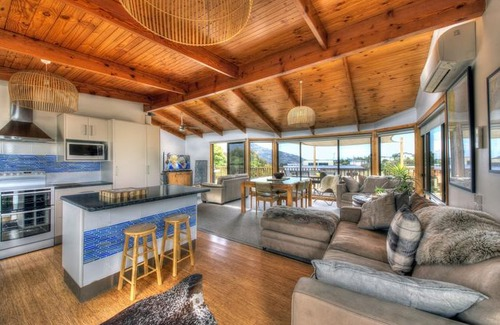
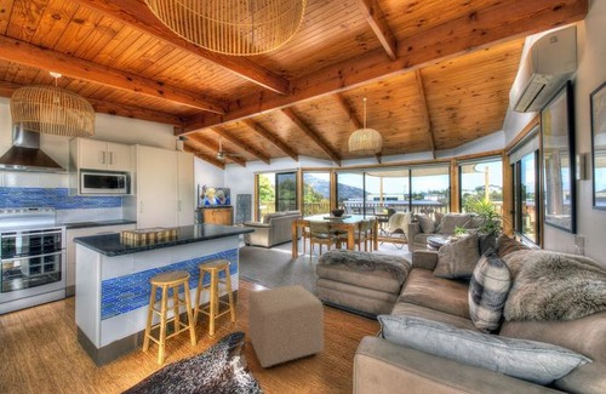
+ ottoman (284, 320)
